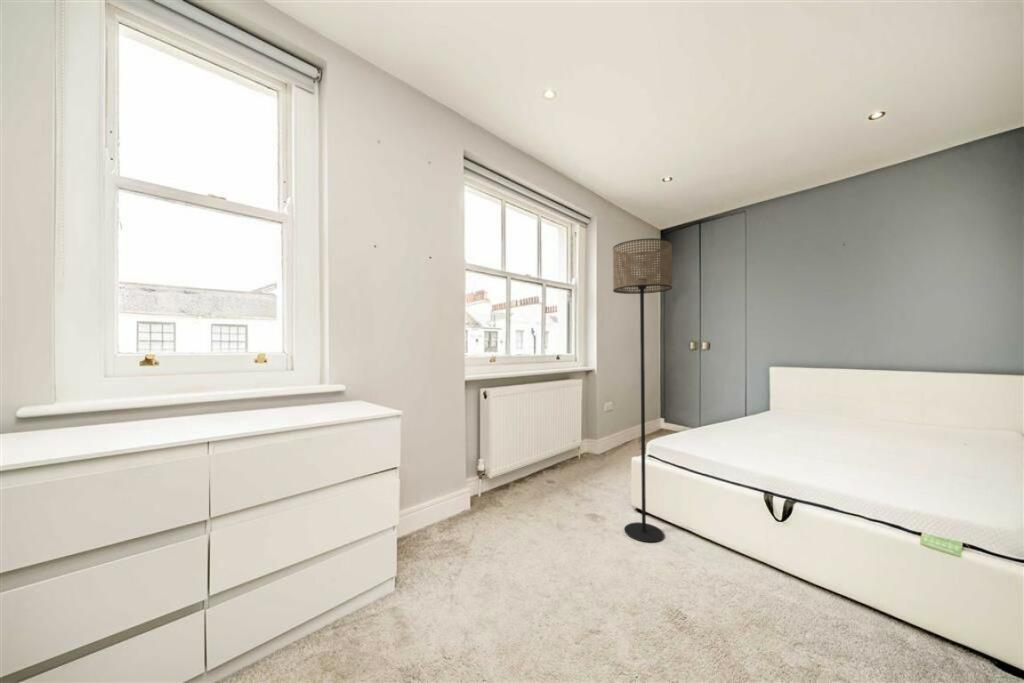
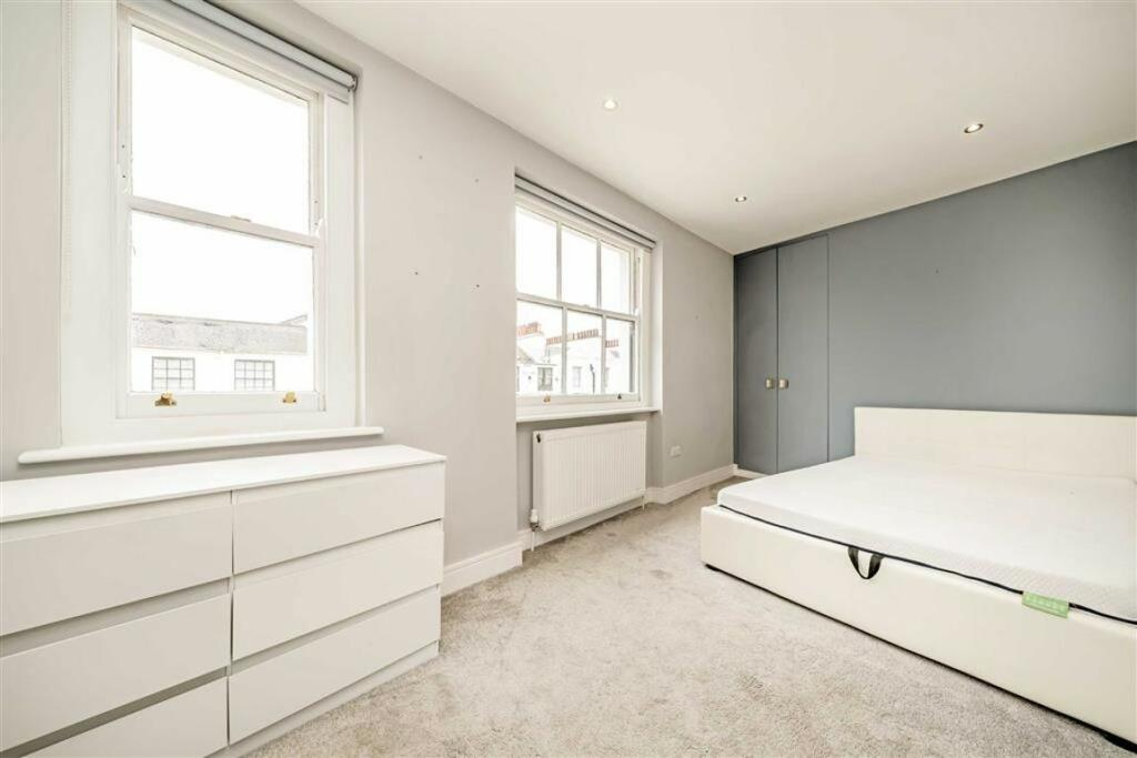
- floor lamp (642, 389)
